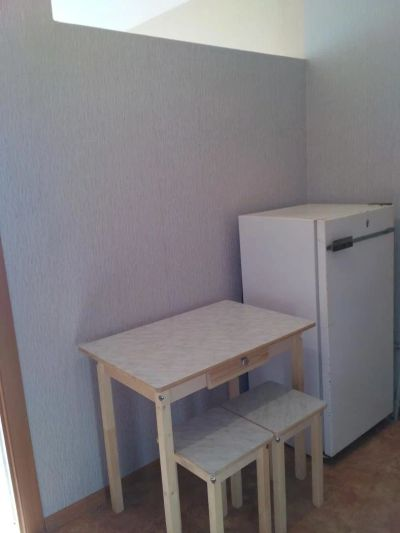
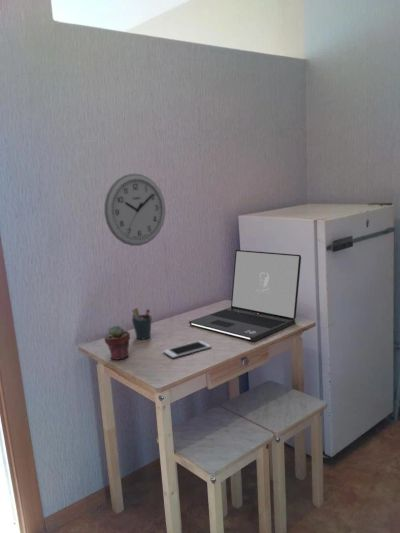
+ potted succulent (117, 341)
+ wall clock (137, 210)
+ pen holder (141, 321)
+ cell phone (187, 349)
+ laptop (243, 290)
